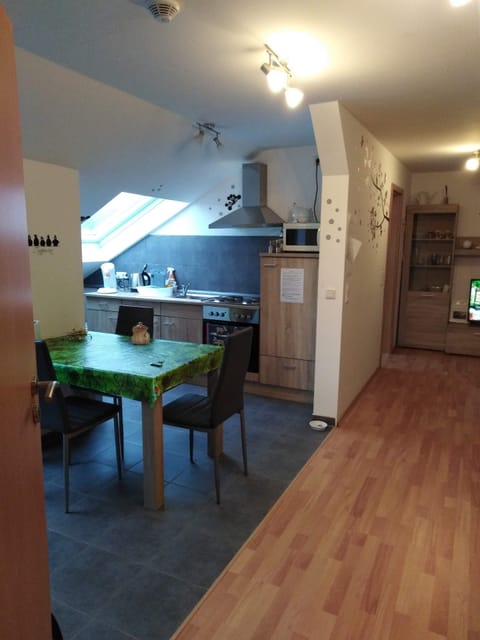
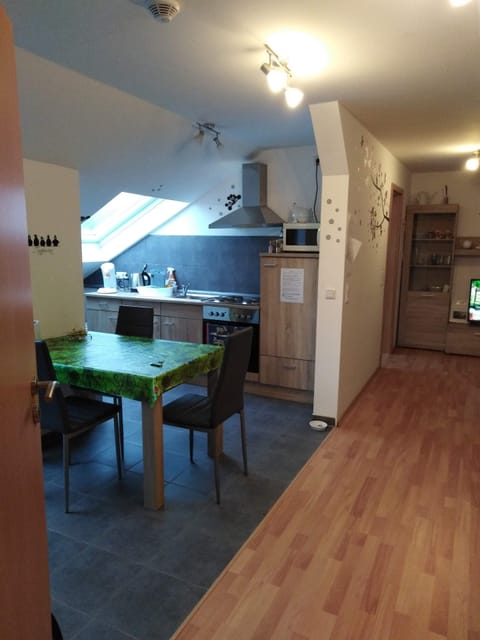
- teapot (141, 332)
